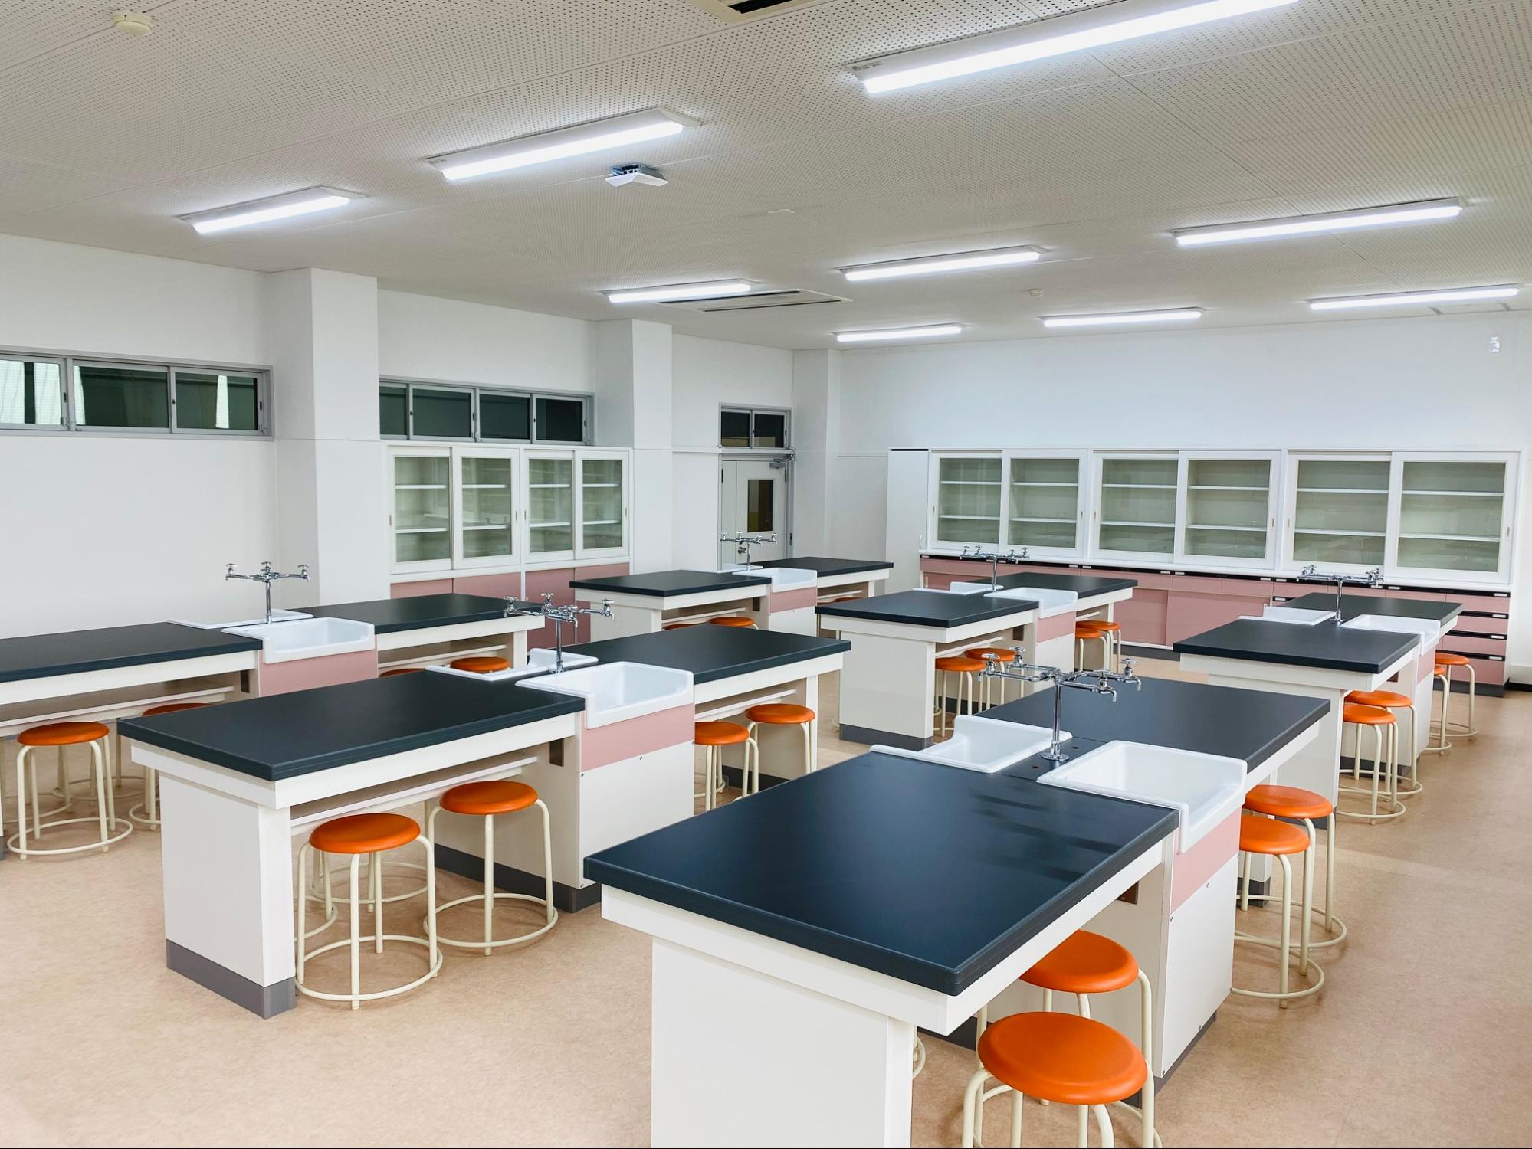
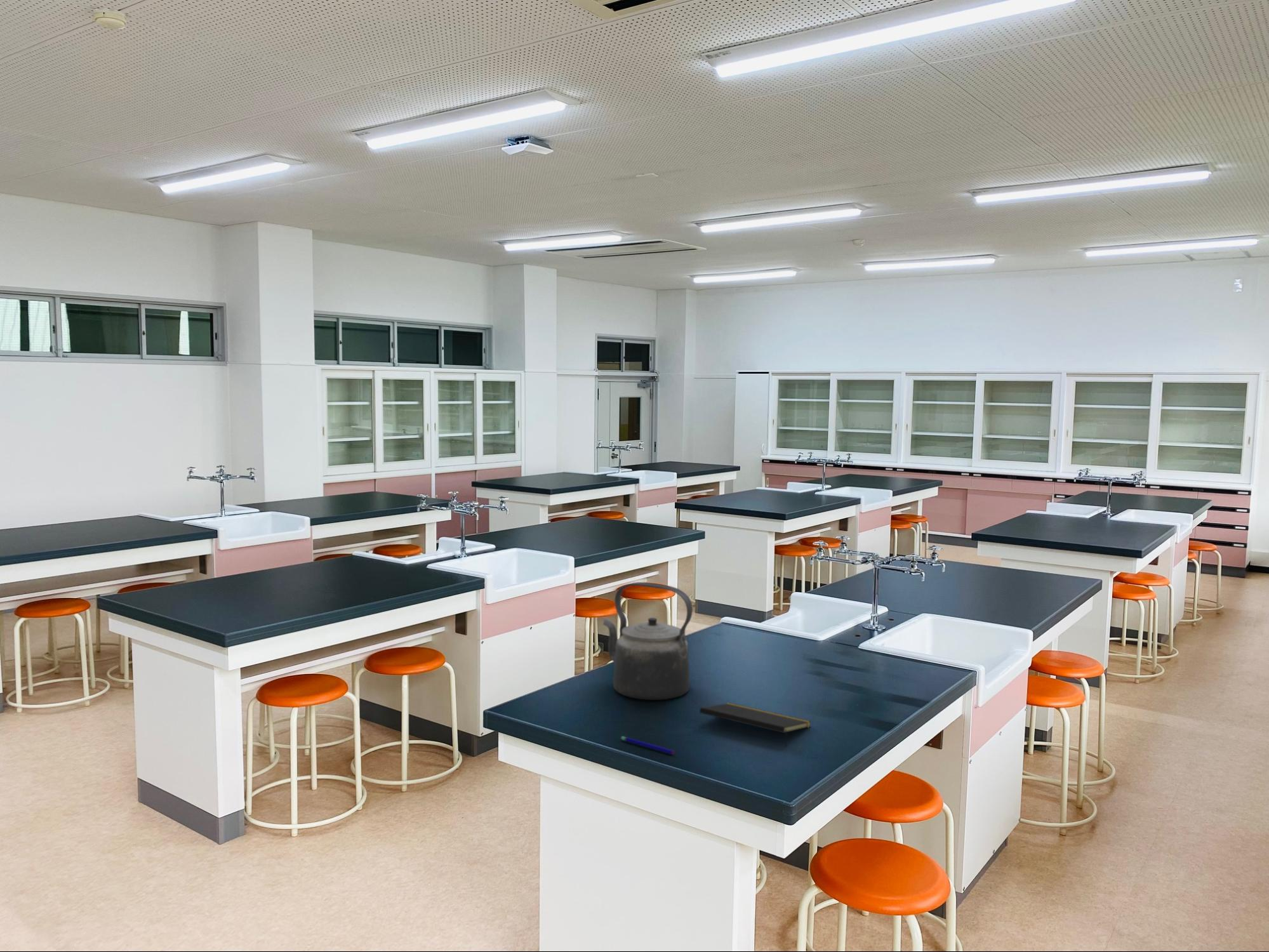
+ kettle (645, 635)
+ pen (646, 744)
+ notepad (755, 717)
